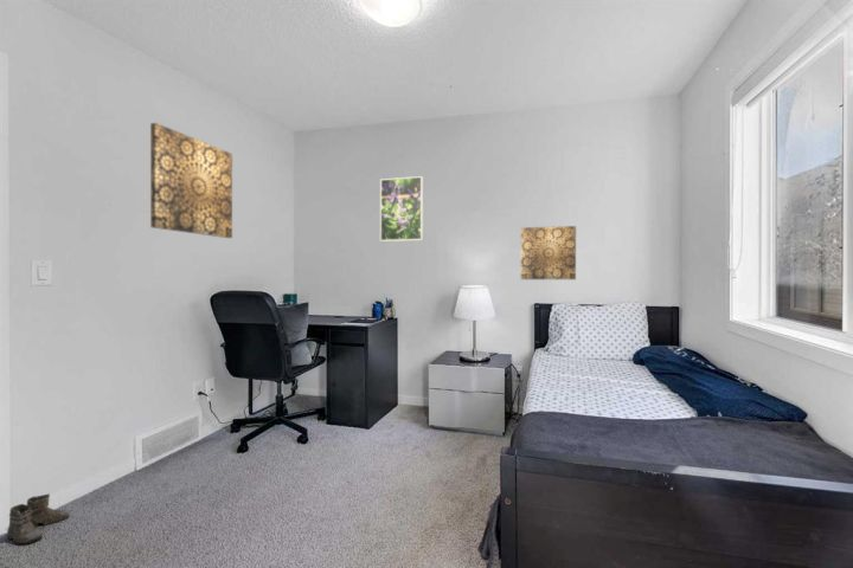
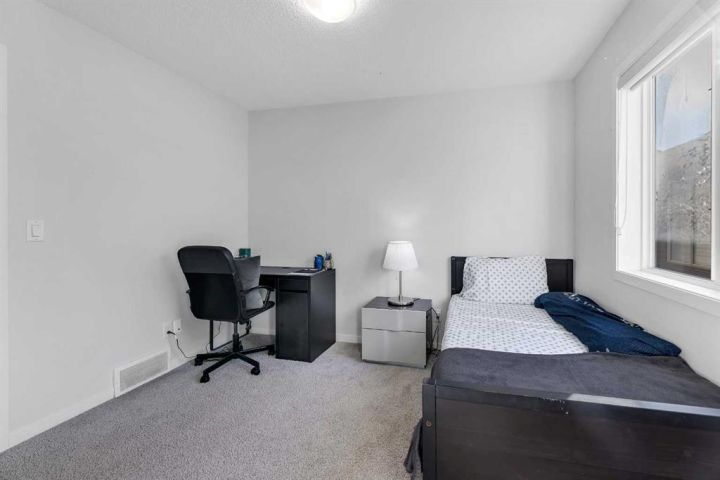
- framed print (400, 208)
- wall art (547, 253)
- wall art (195, 186)
- boots (36, 516)
